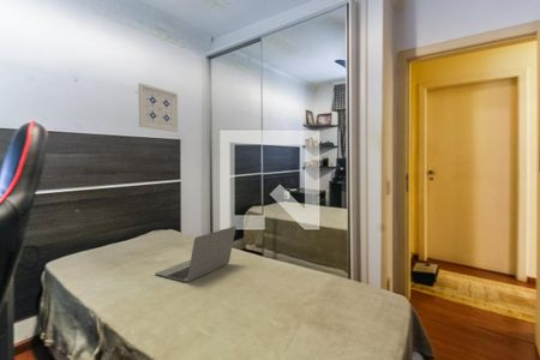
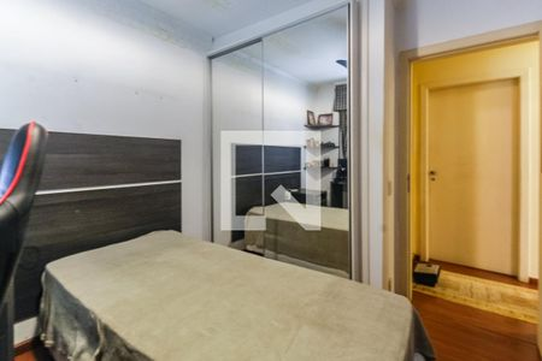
- laptop (197, 248)
- wall art (158, 108)
